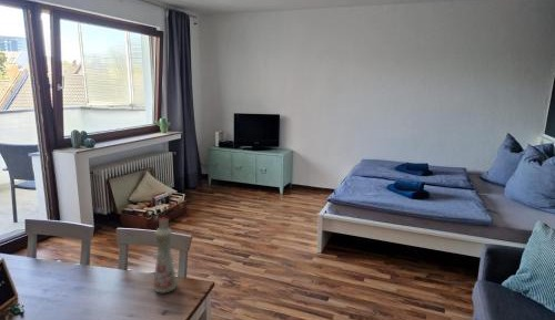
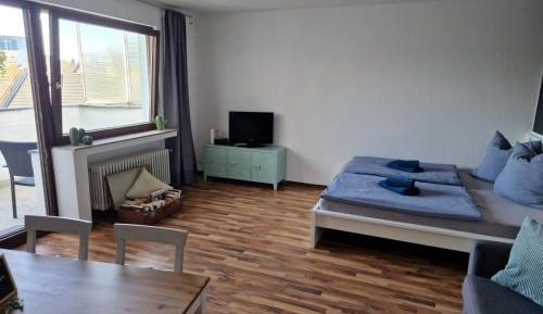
- bottle (164, 254)
